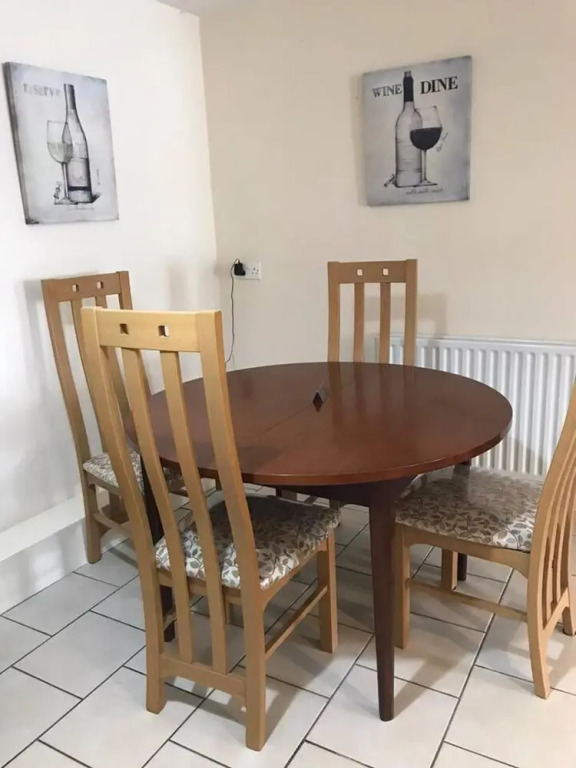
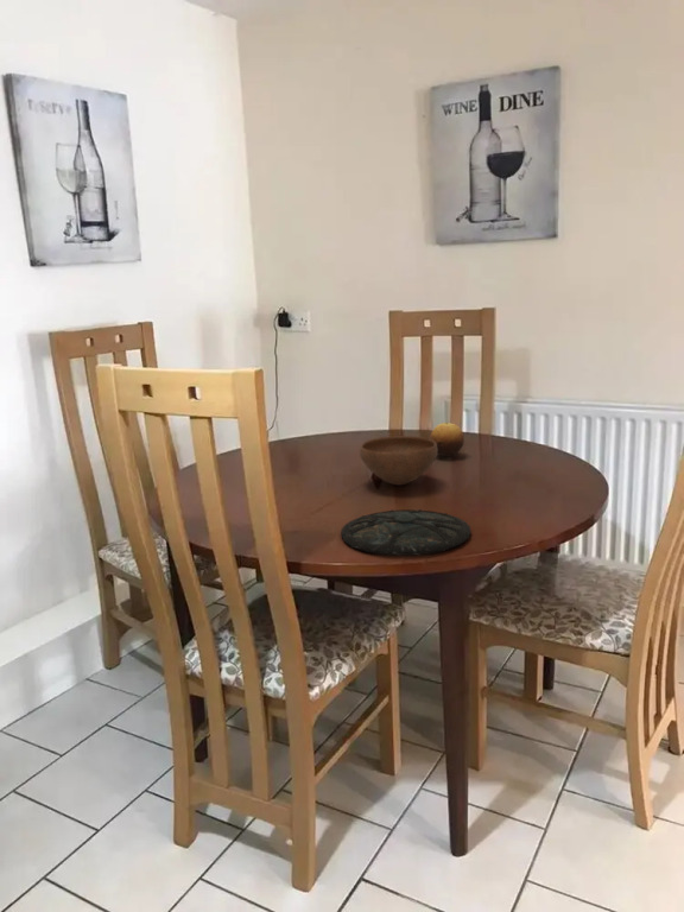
+ plate (405, 524)
+ fruit (446, 438)
+ bowl (398, 463)
